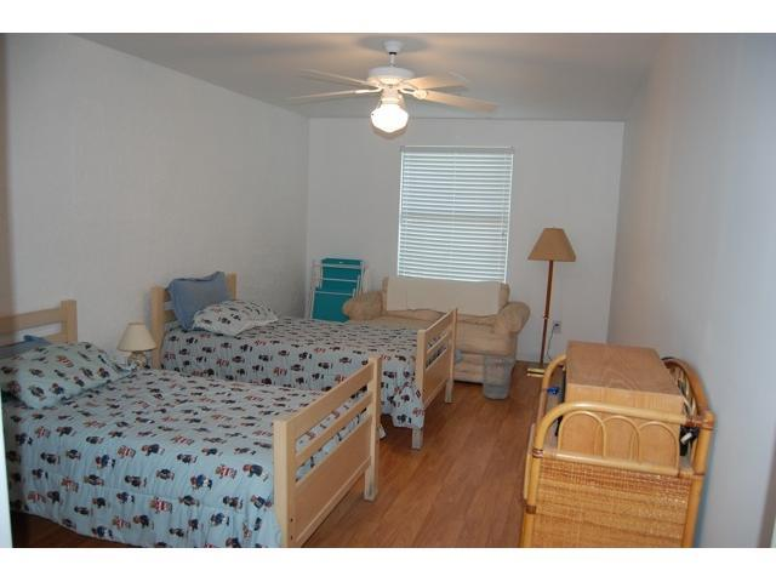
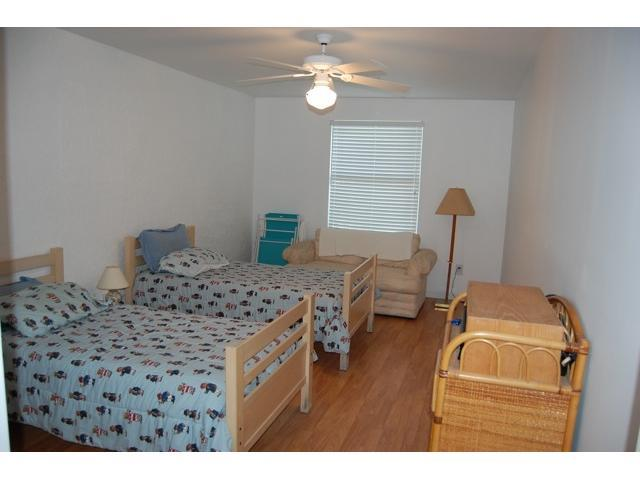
- wastebasket (496, 377)
